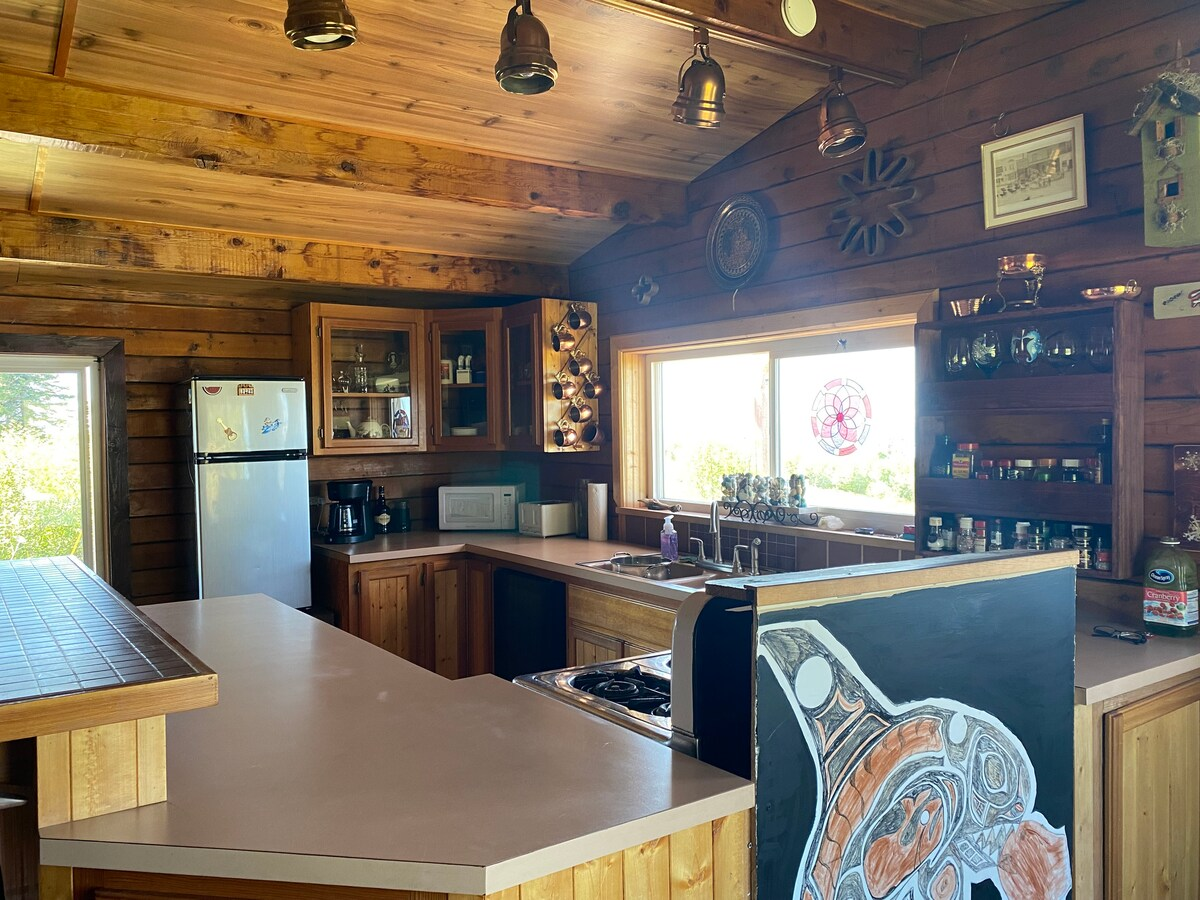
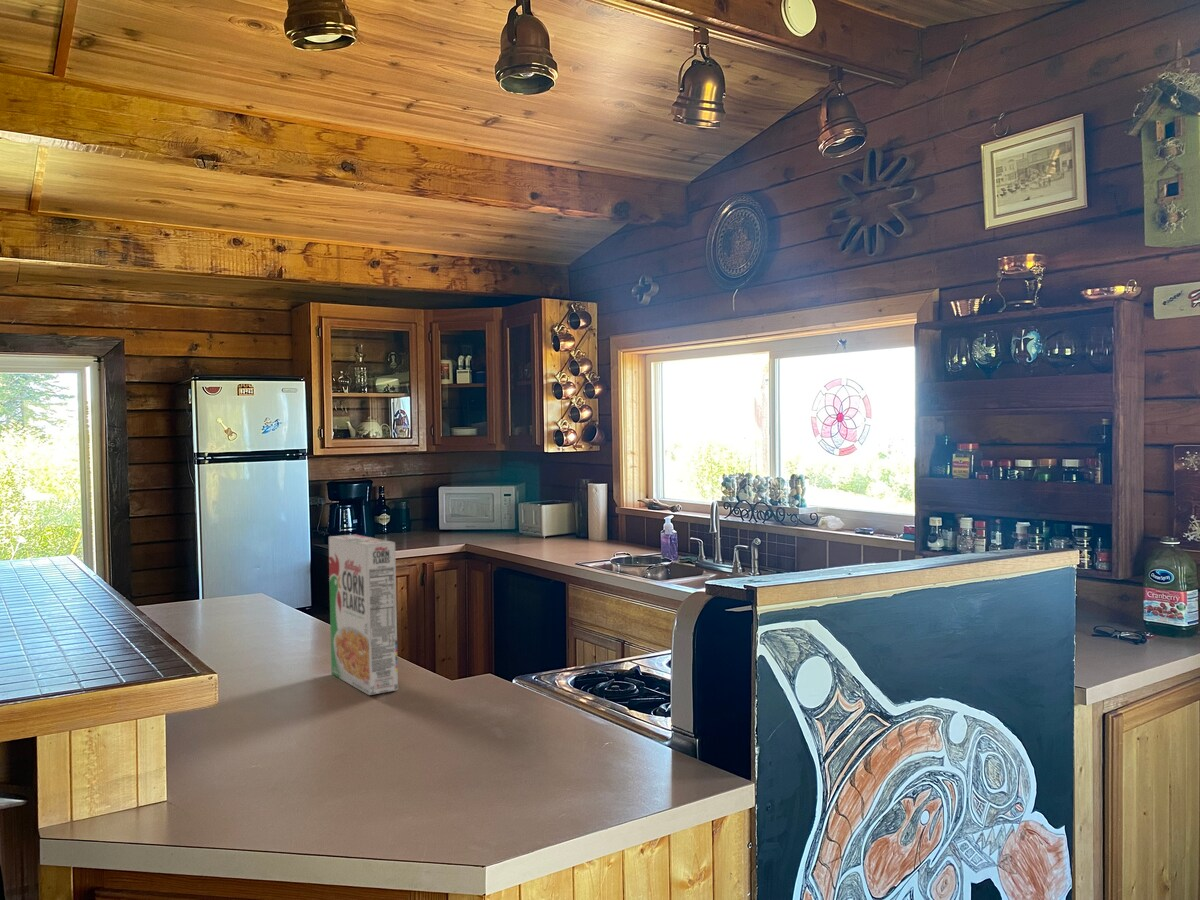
+ cereal box (362, 610)
